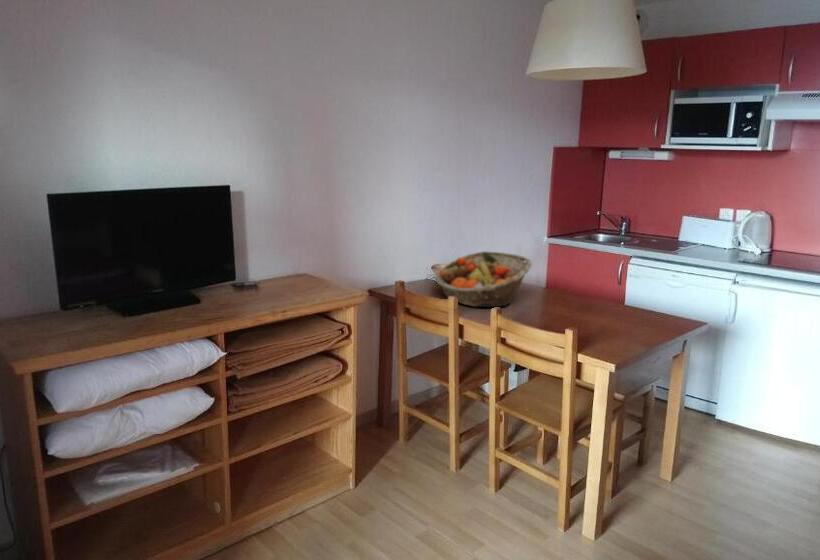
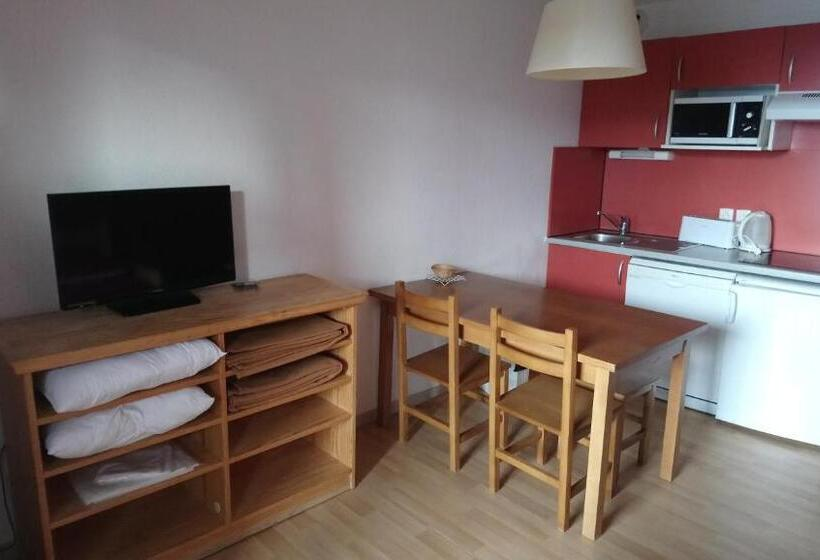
- fruit basket (482, 277)
